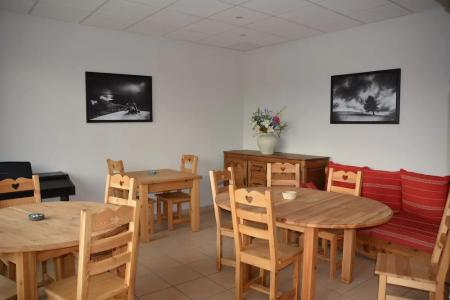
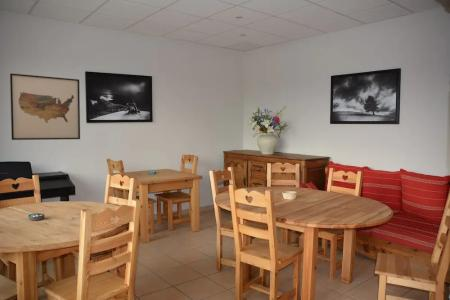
+ wall art (47, 108)
